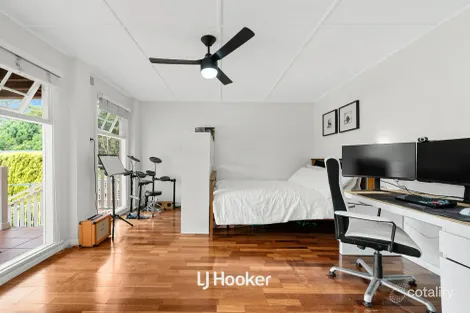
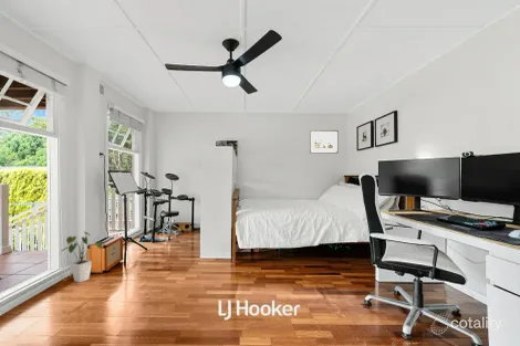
+ wall art (323, 141)
+ house plant (84, 255)
